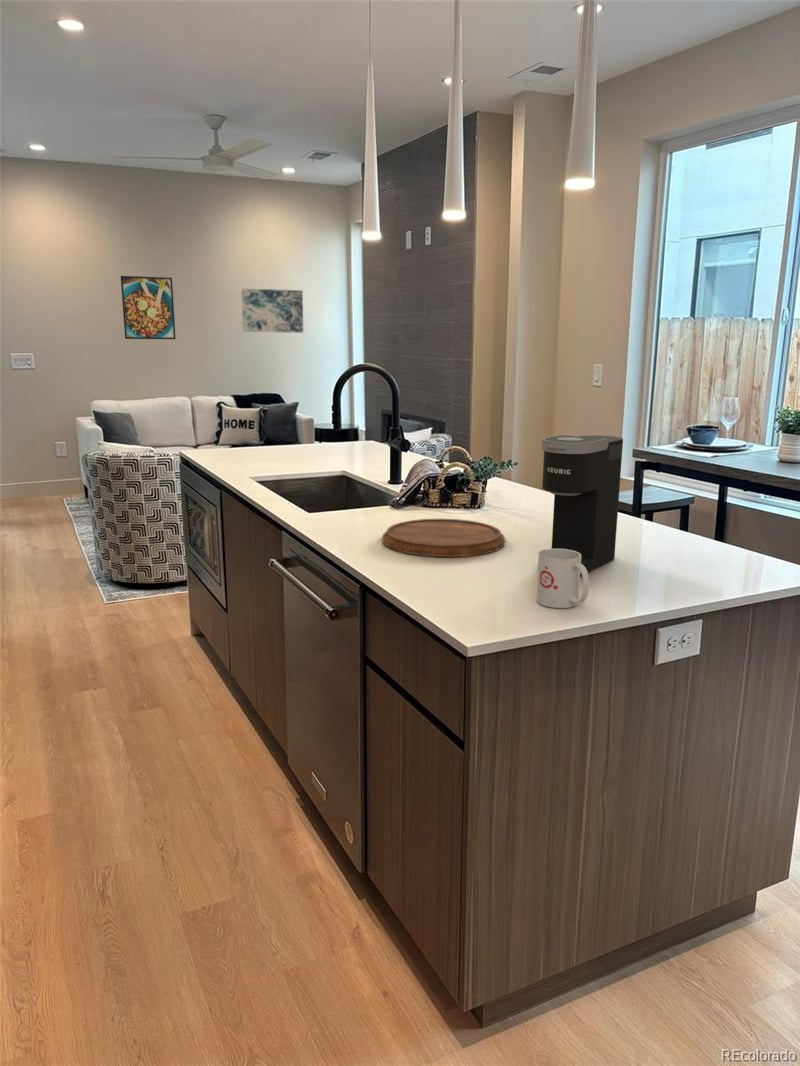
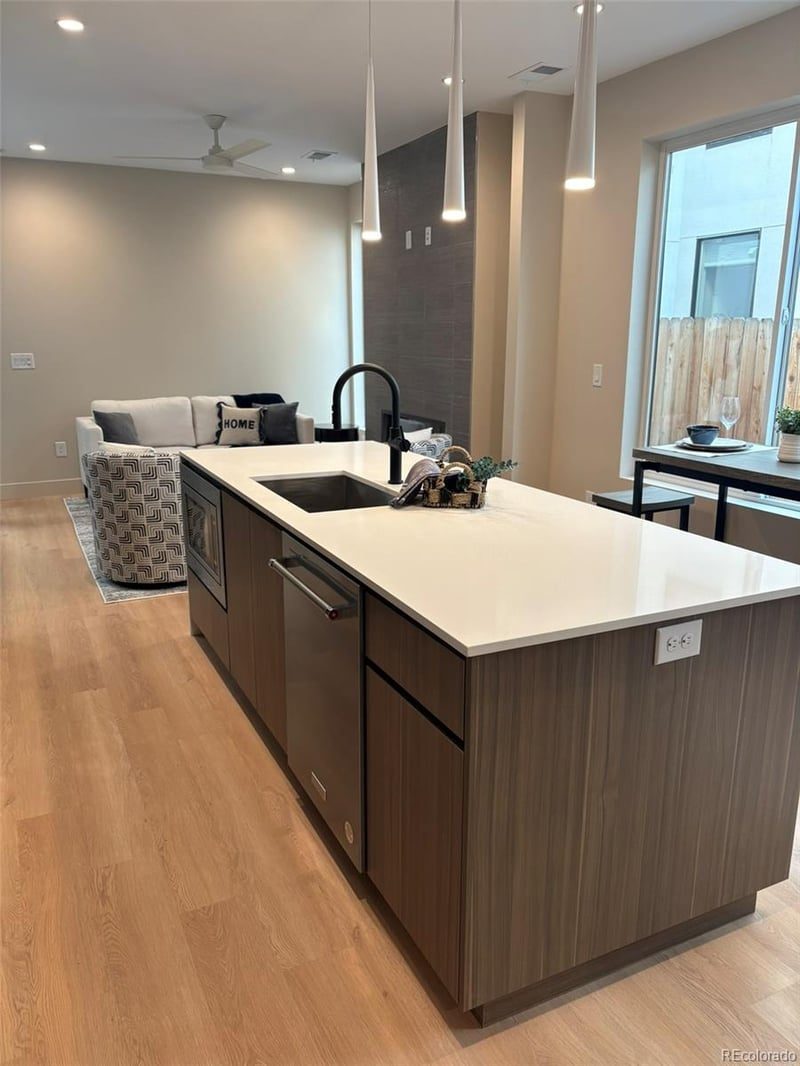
- mug (564, 580)
- coffee maker (580, 501)
- cutting board (443, 535)
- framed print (148, 308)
- wall art (272, 311)
